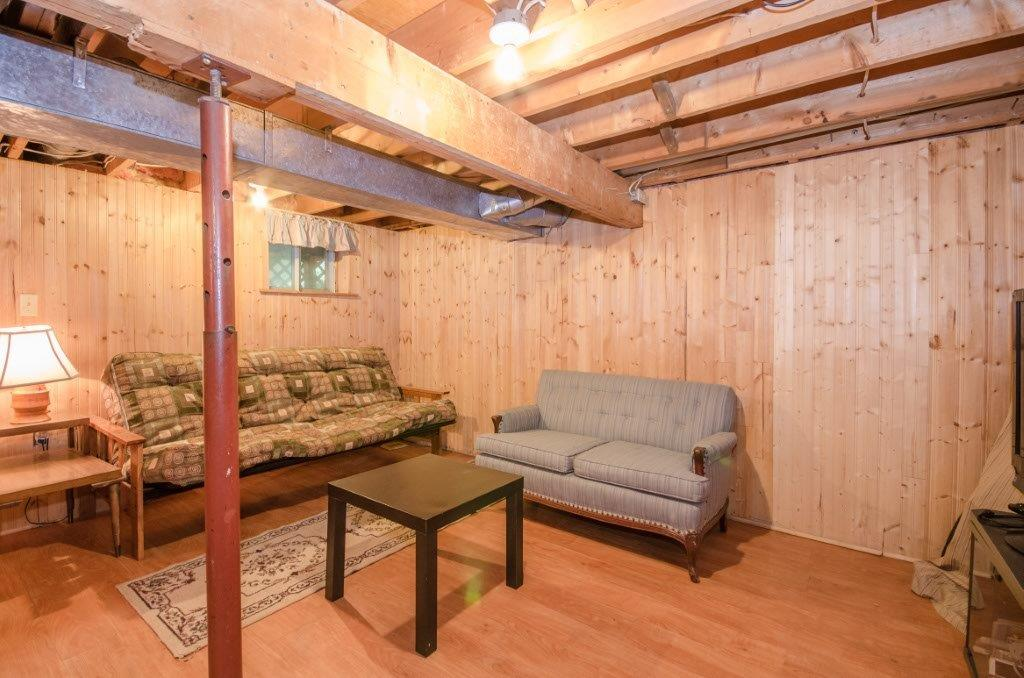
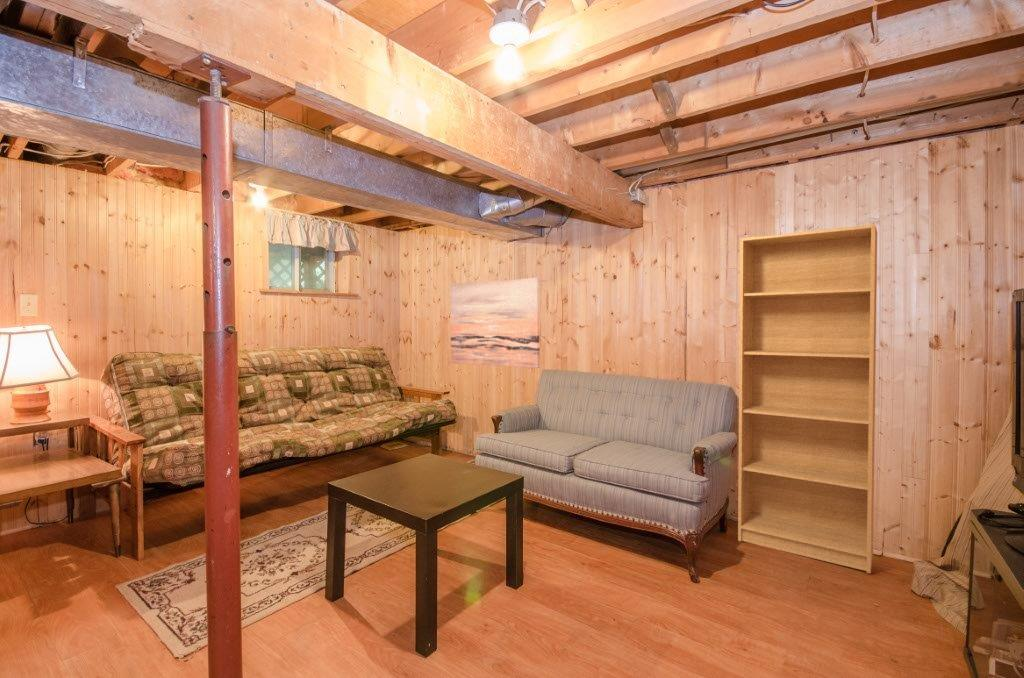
+ wall art (492, 323)
+ bookshelf (805, 392)
